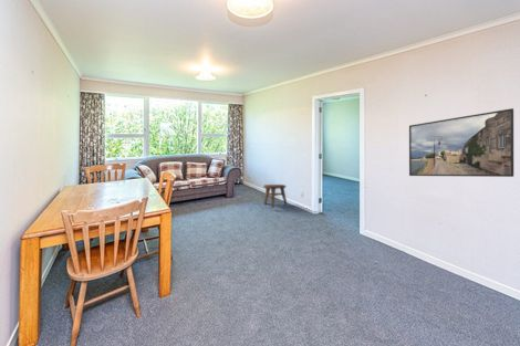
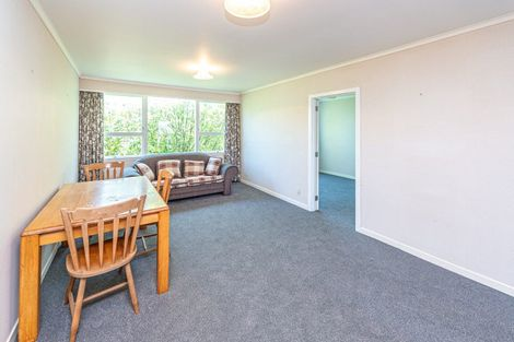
- stool (273, 195)
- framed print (454, 147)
